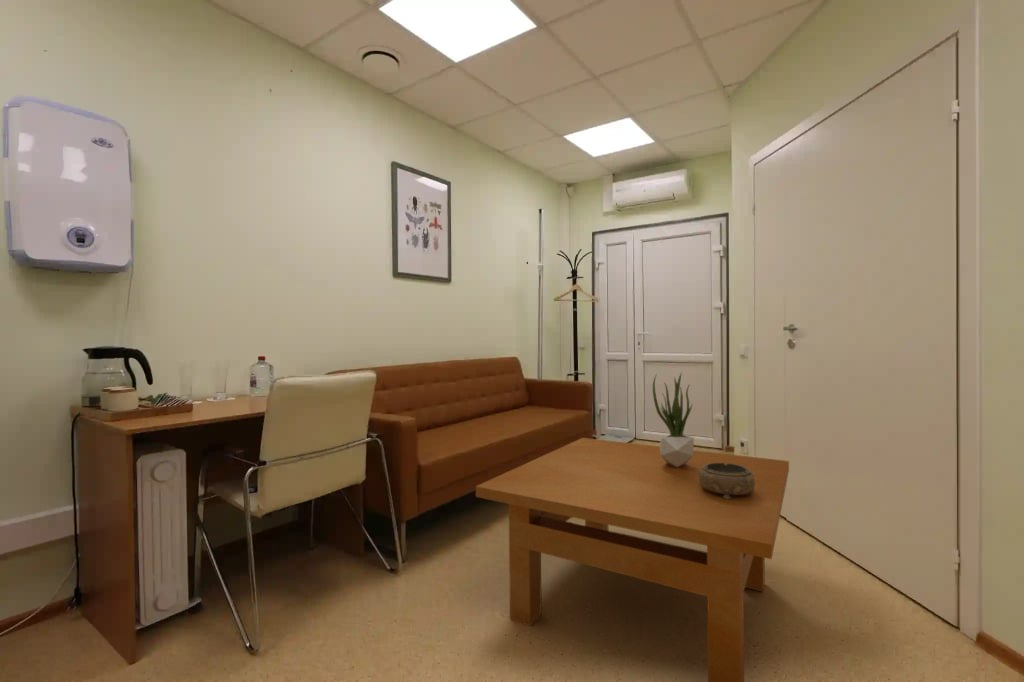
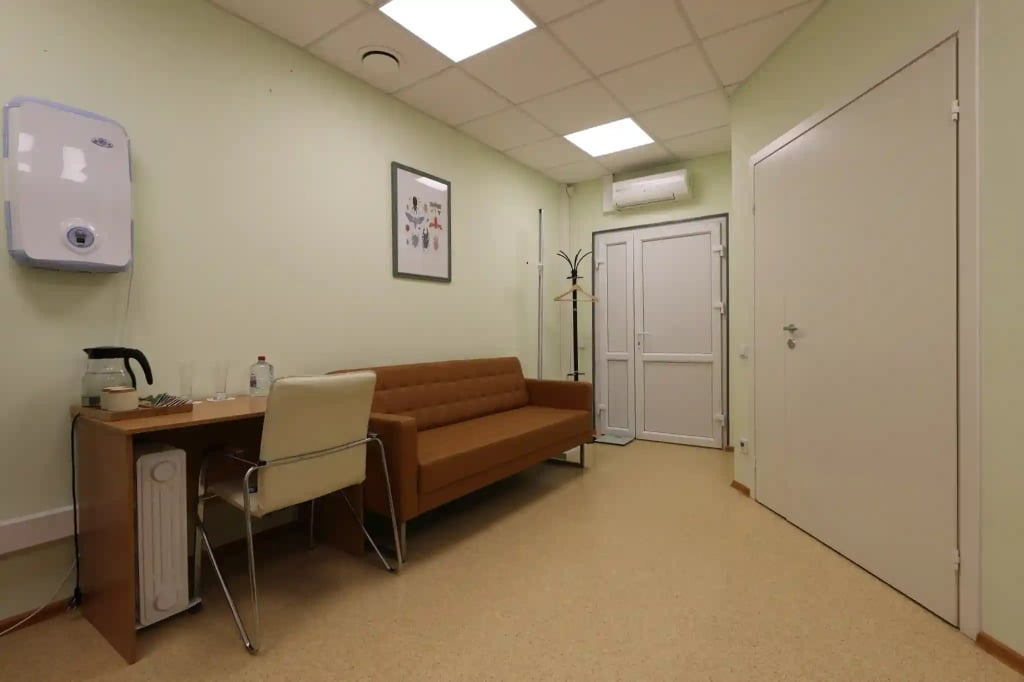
- decorative bowl (728, 478)
- table (644, 539)
- potted plant (672, 418)
